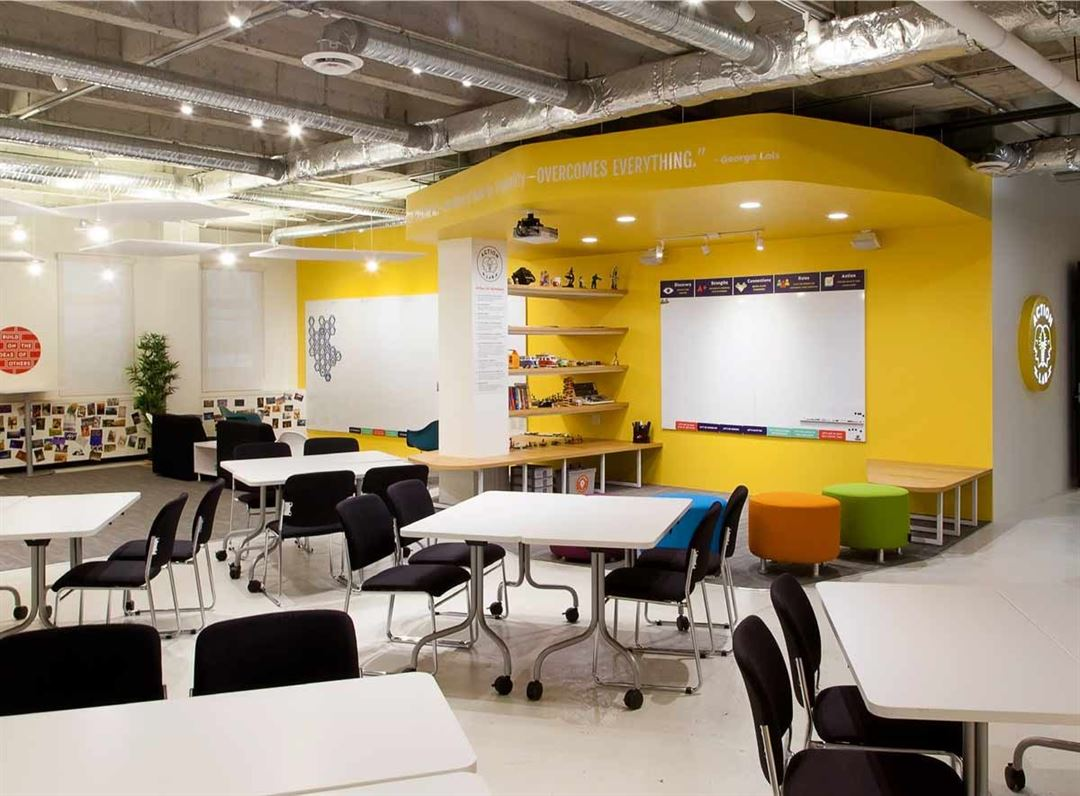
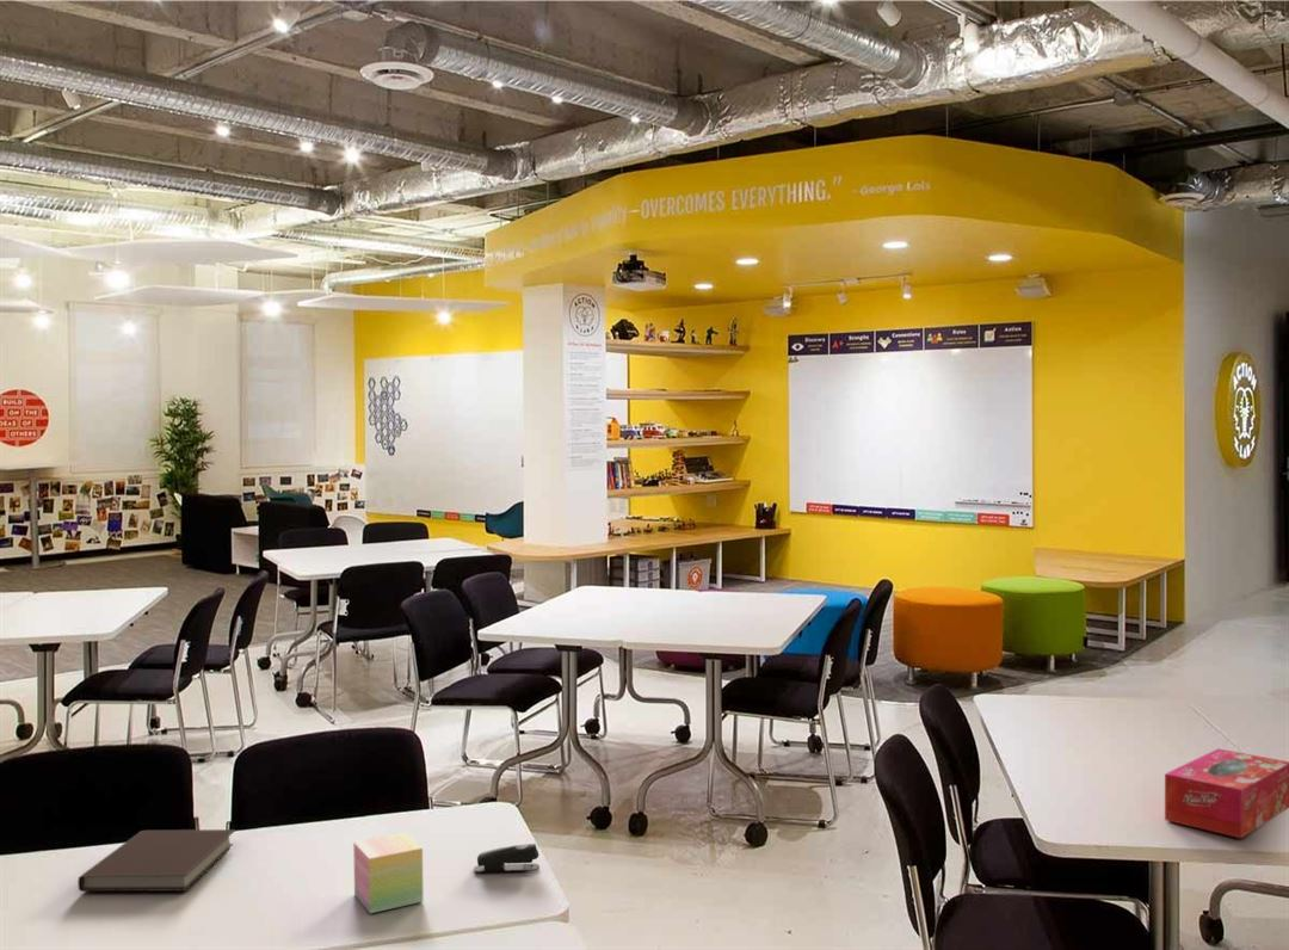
+ sticky notes (388, 871)
+ notebook (161, 858)
+ tissue box (1228, 790)
+ stapler (506, 857)
